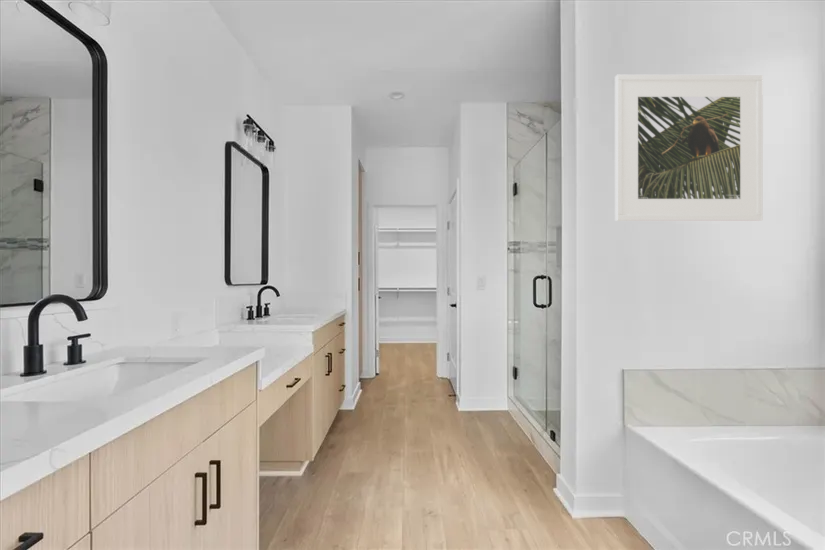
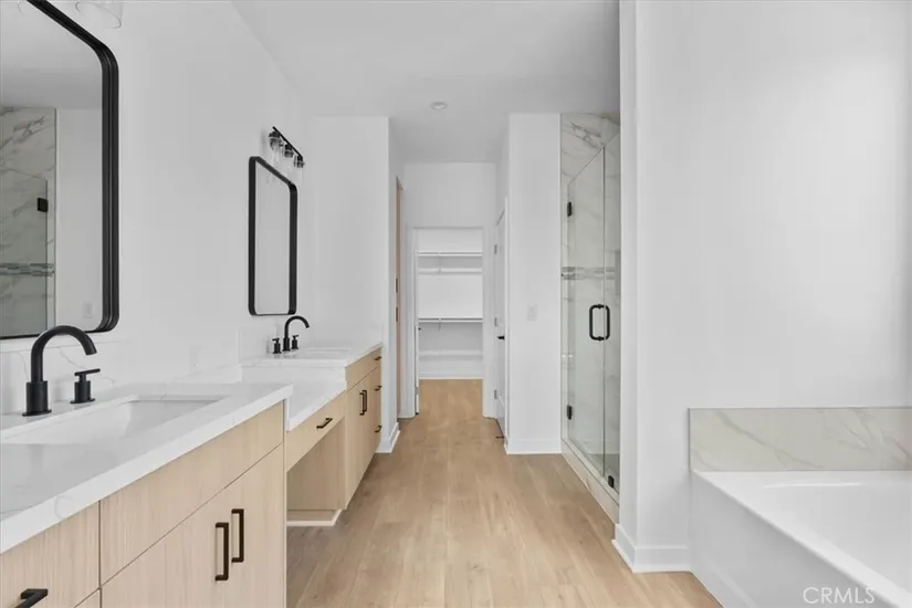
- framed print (688, 148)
